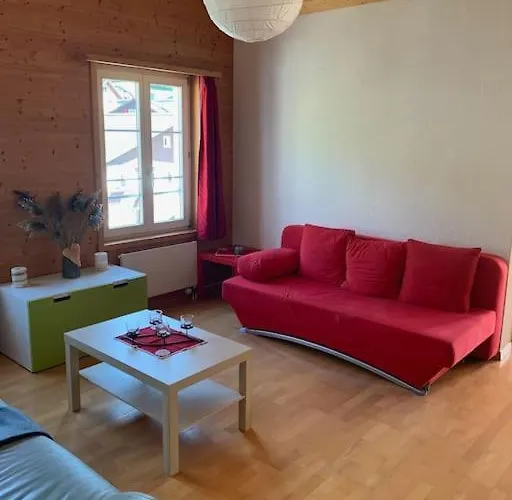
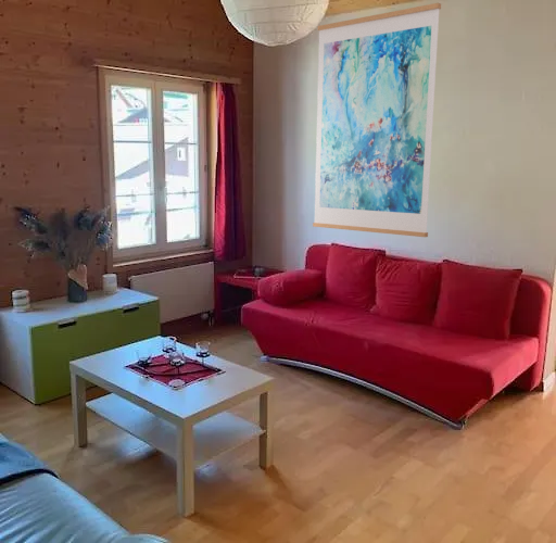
+ wall art (370, 126)
